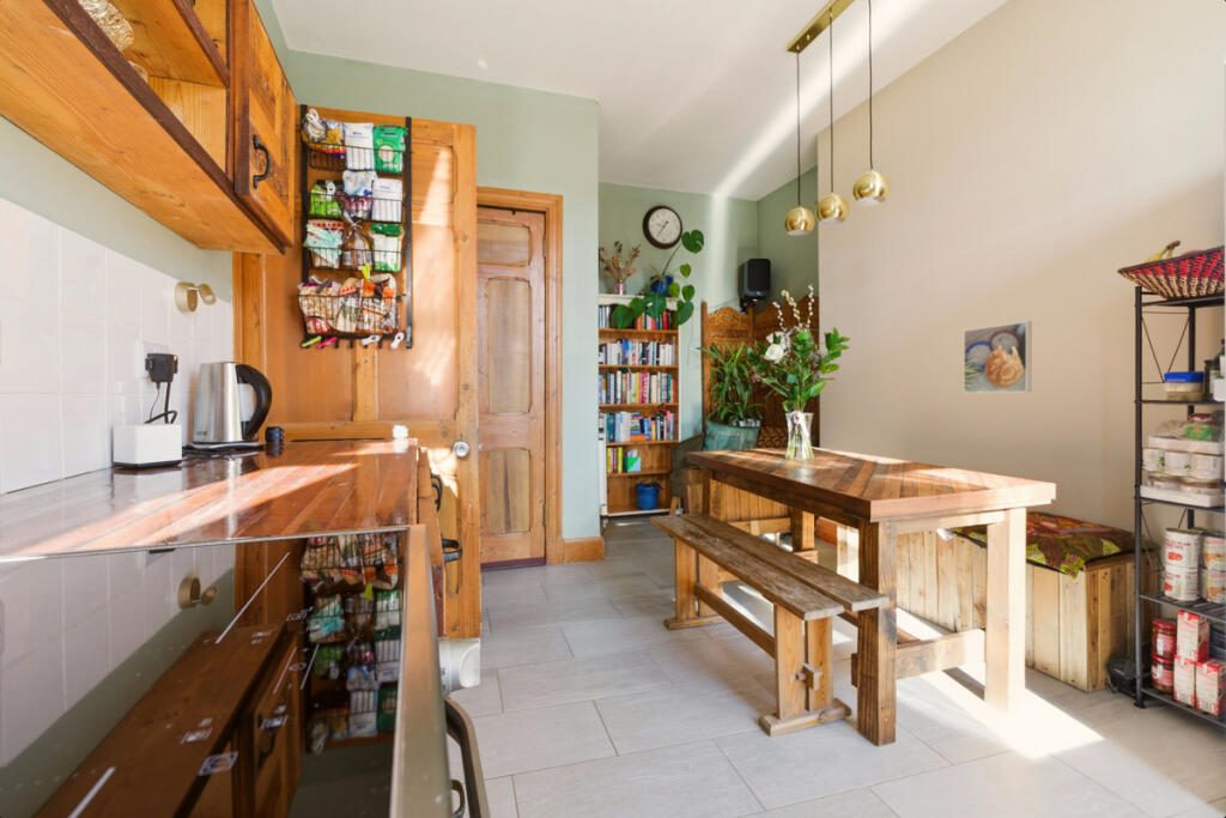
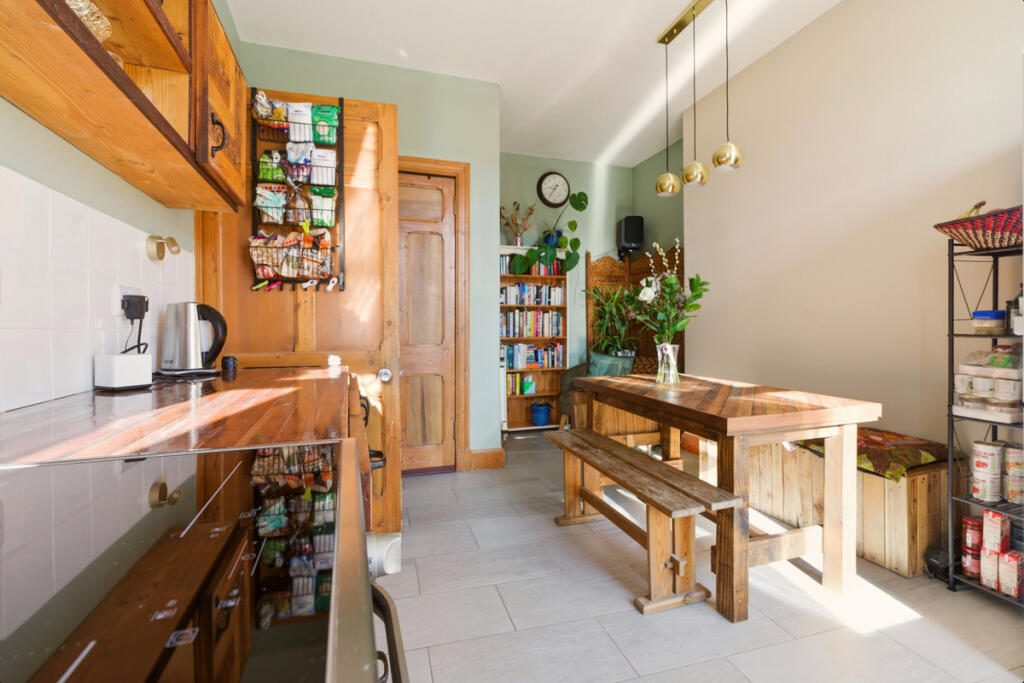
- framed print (995, 359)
